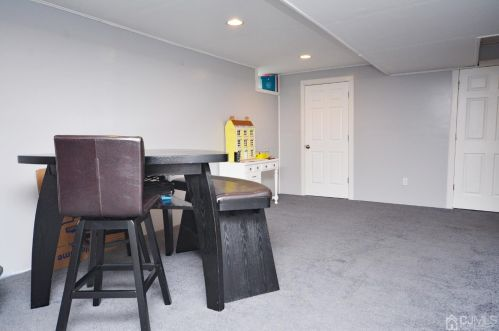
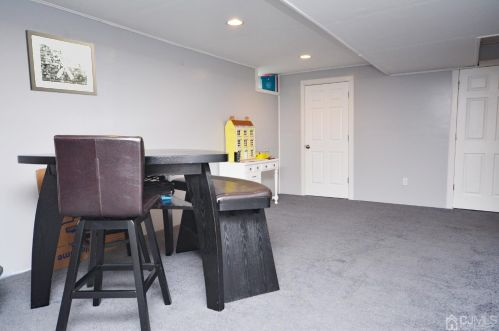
+ wall art (64, 65)
